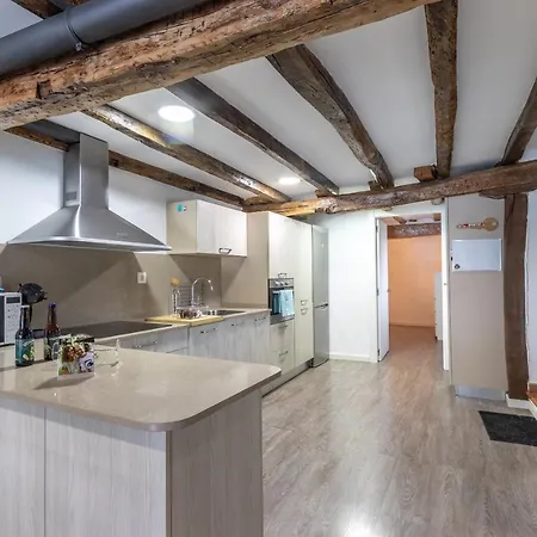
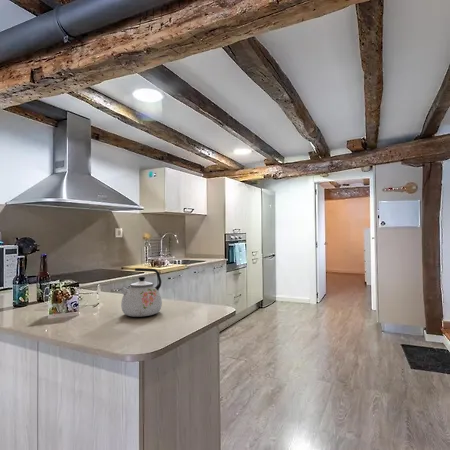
+ kettle (141, 291)
